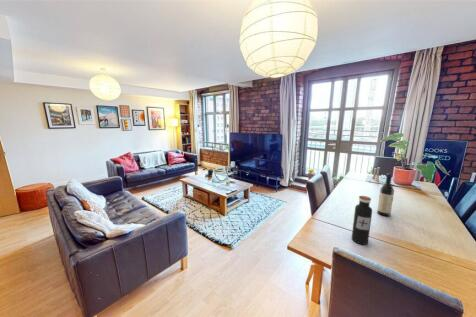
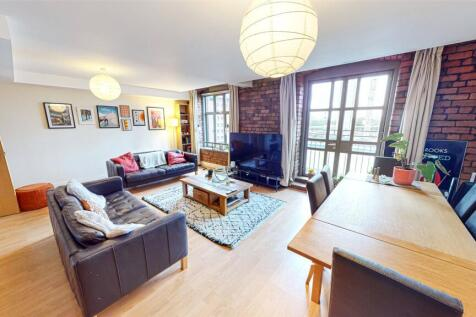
- water bottle (362, 219)
- wine bottle (386, 194)
